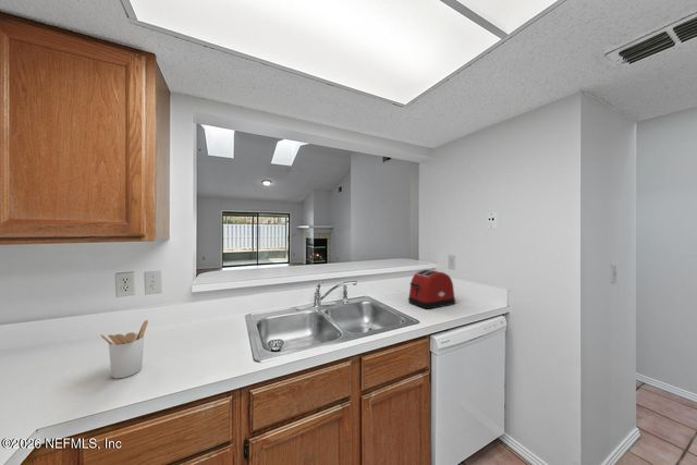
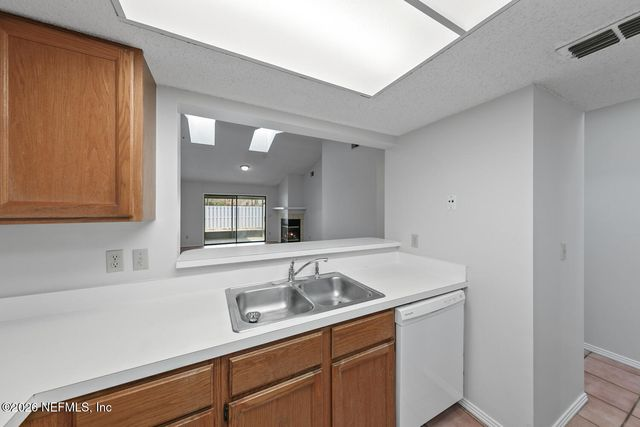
- utensil holder (125, 350)
- toaster (430, 286)
